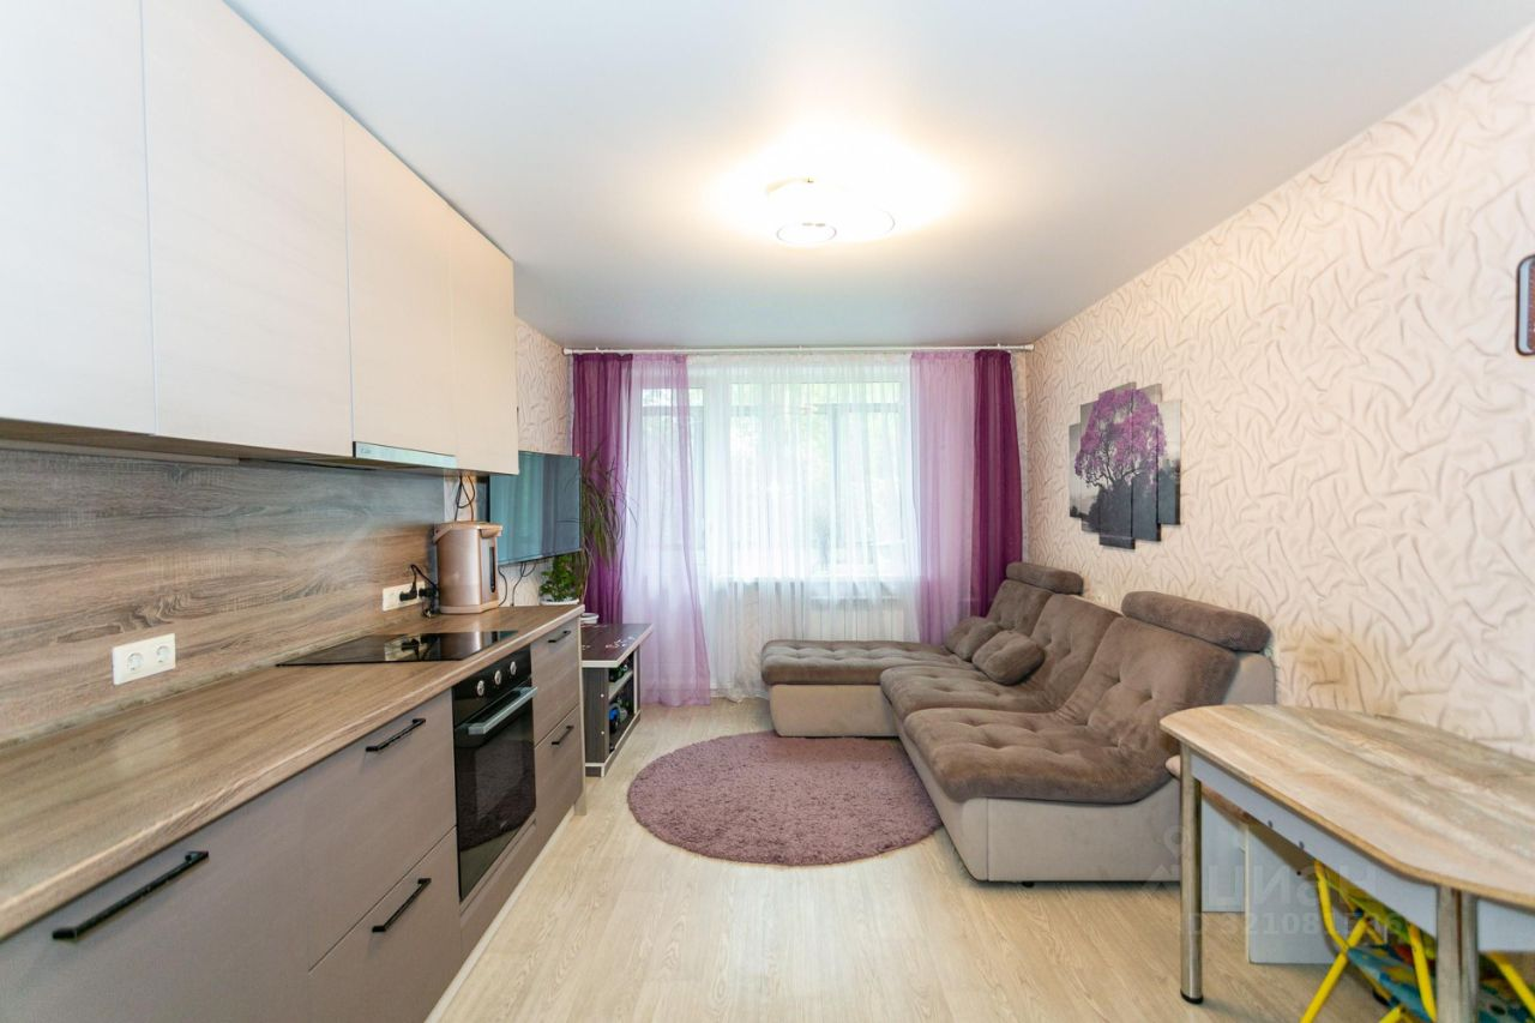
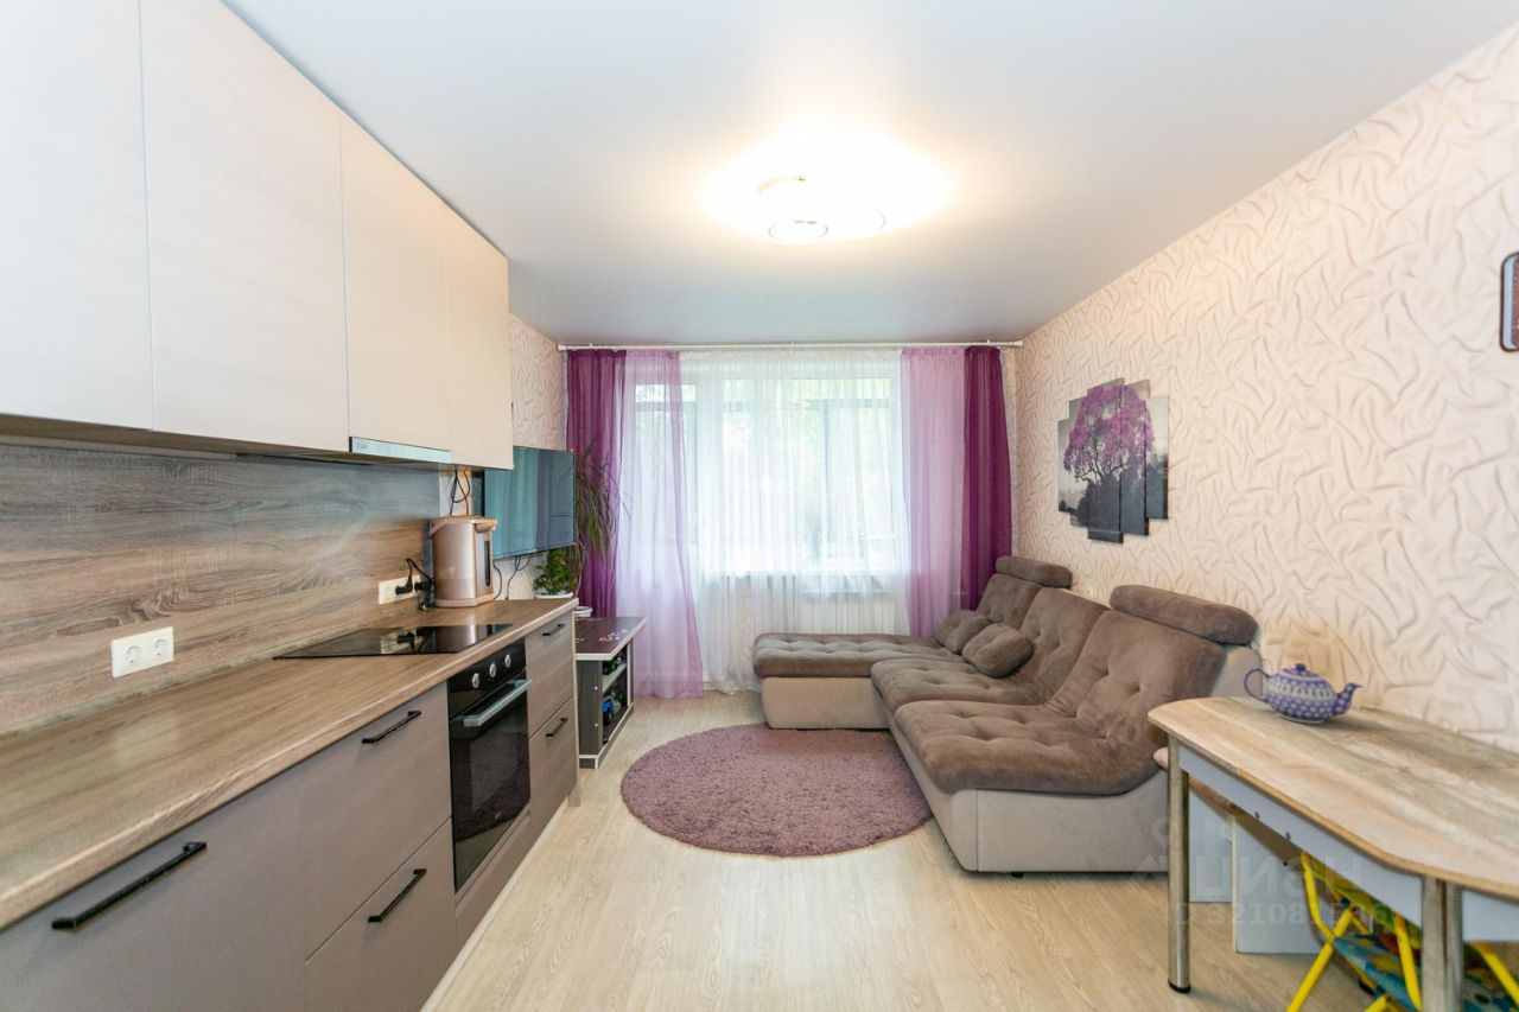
+ teapot (1301, 689)
